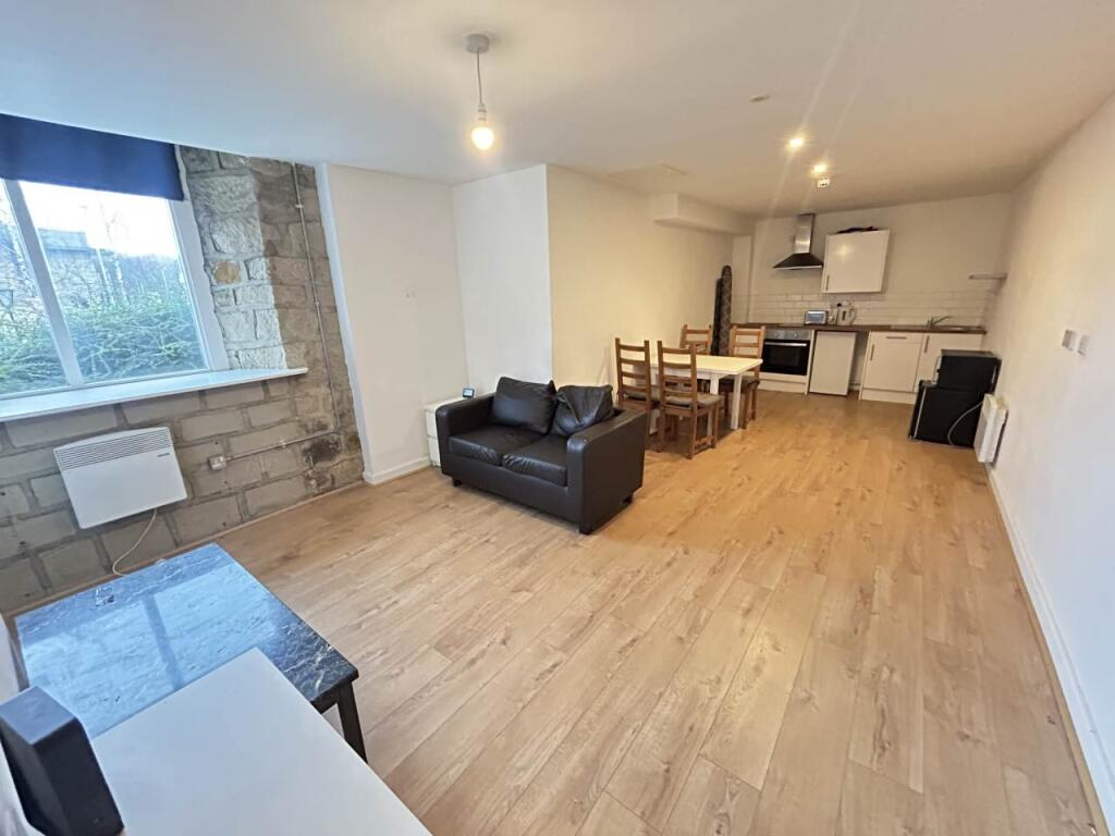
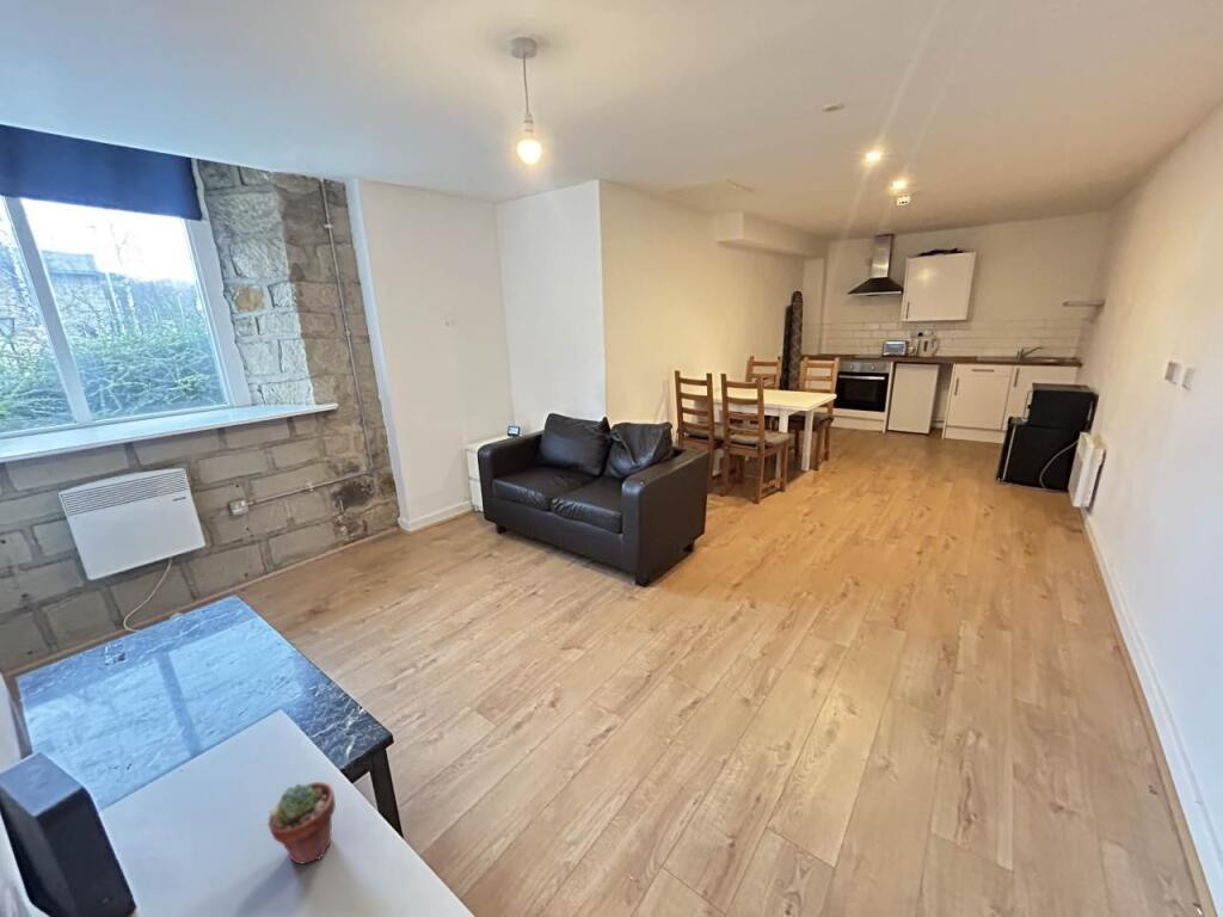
+ potted succulent (303, 818)
